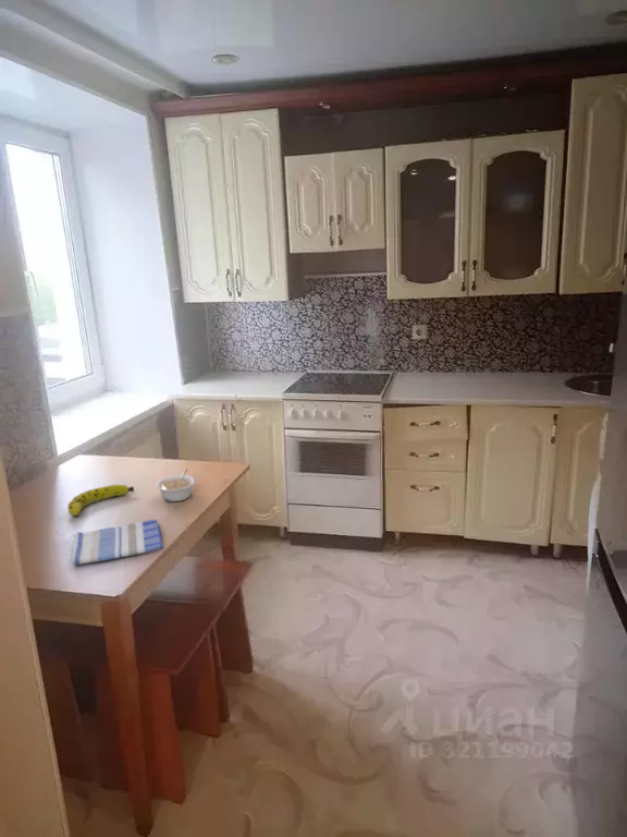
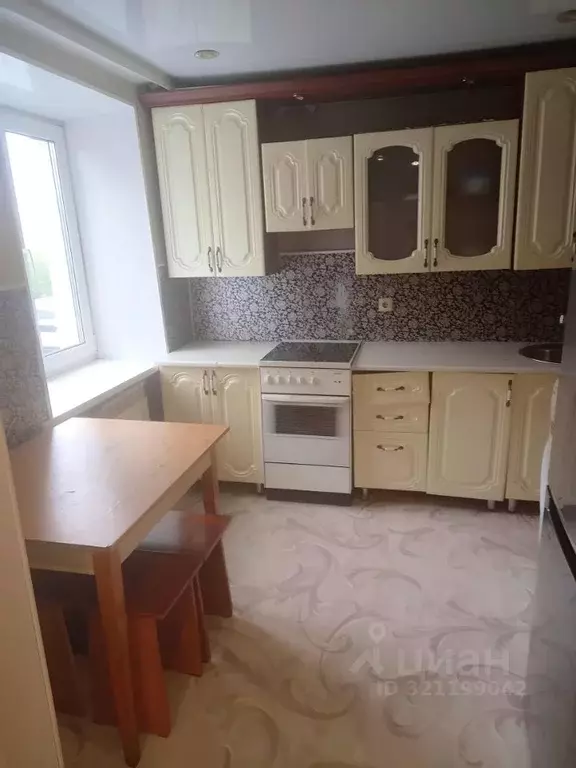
- legume (175, 487)
- dish towel (116, 541)
- fruit (101, 499)
